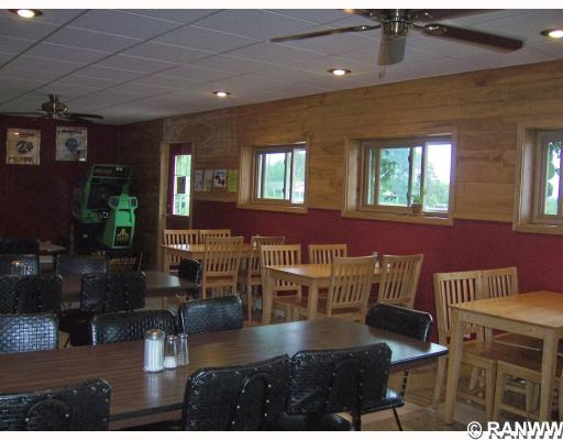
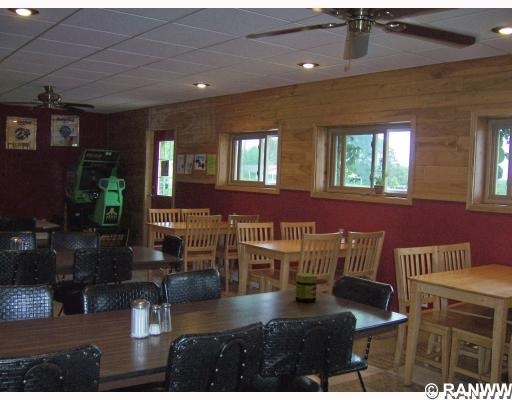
+ jar (306, 287)
